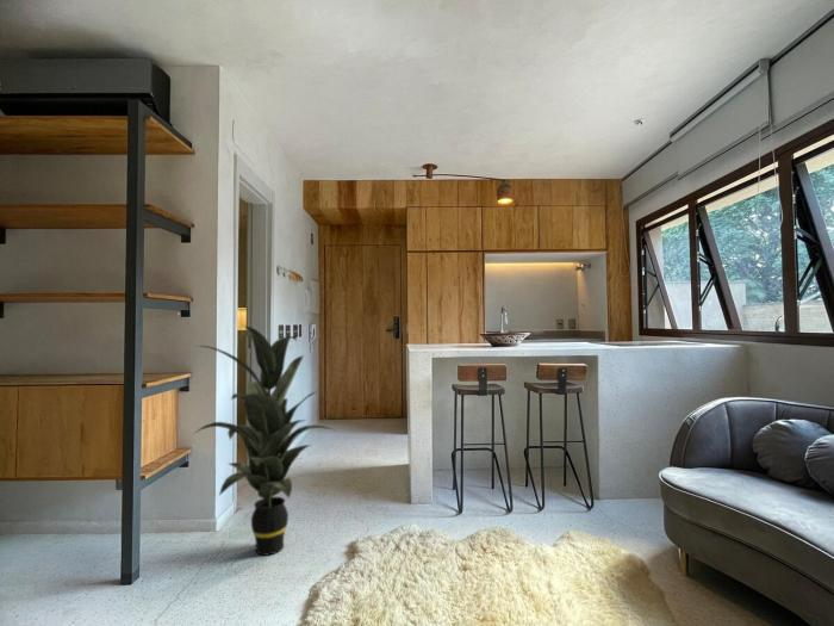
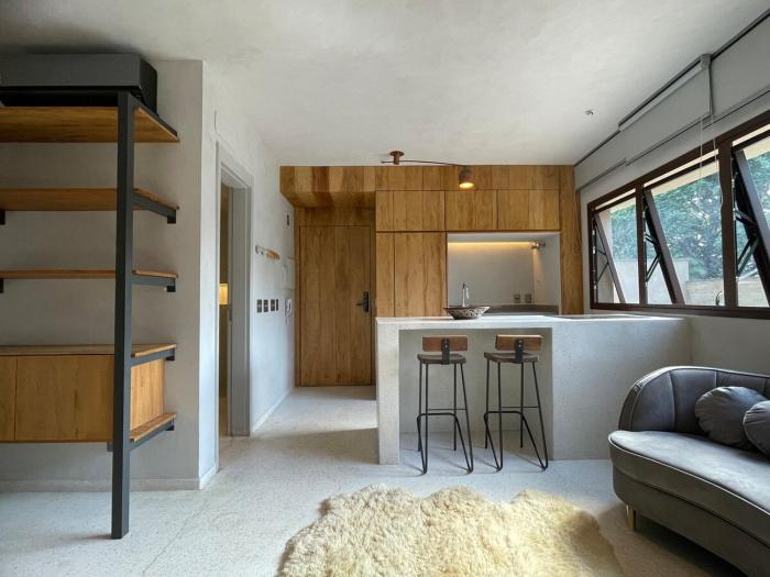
- indoor plant (259, 436)
